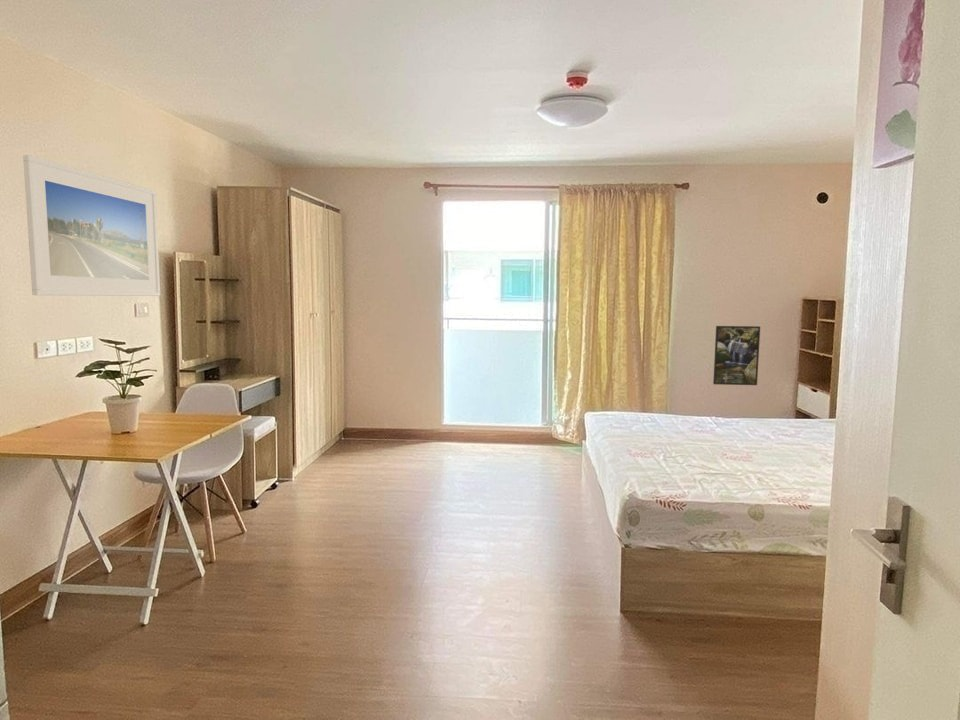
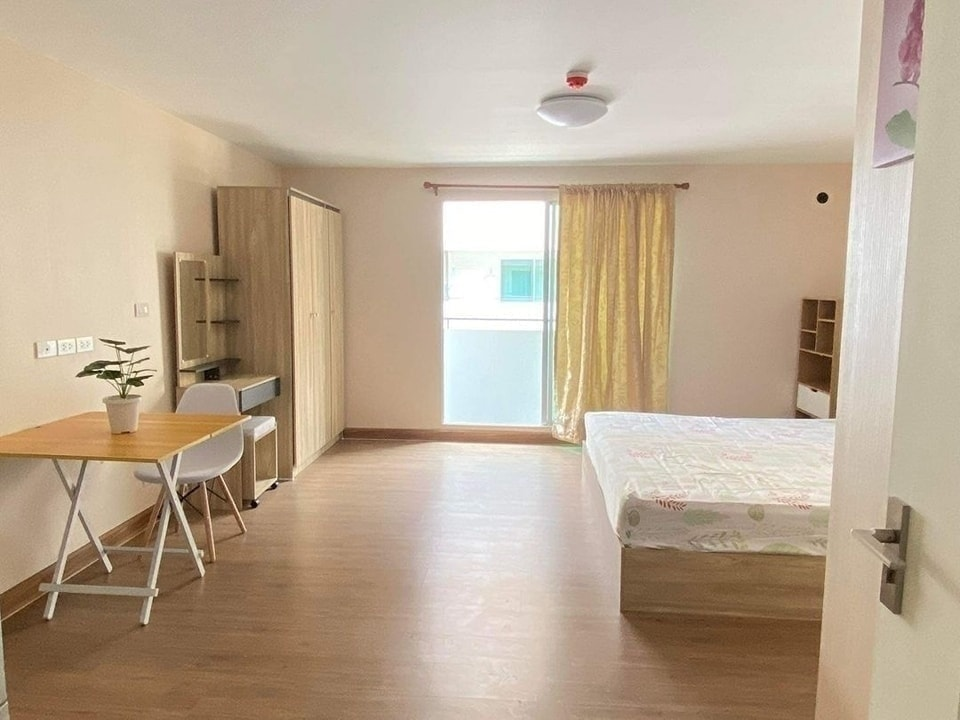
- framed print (736, 355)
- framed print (102, 236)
